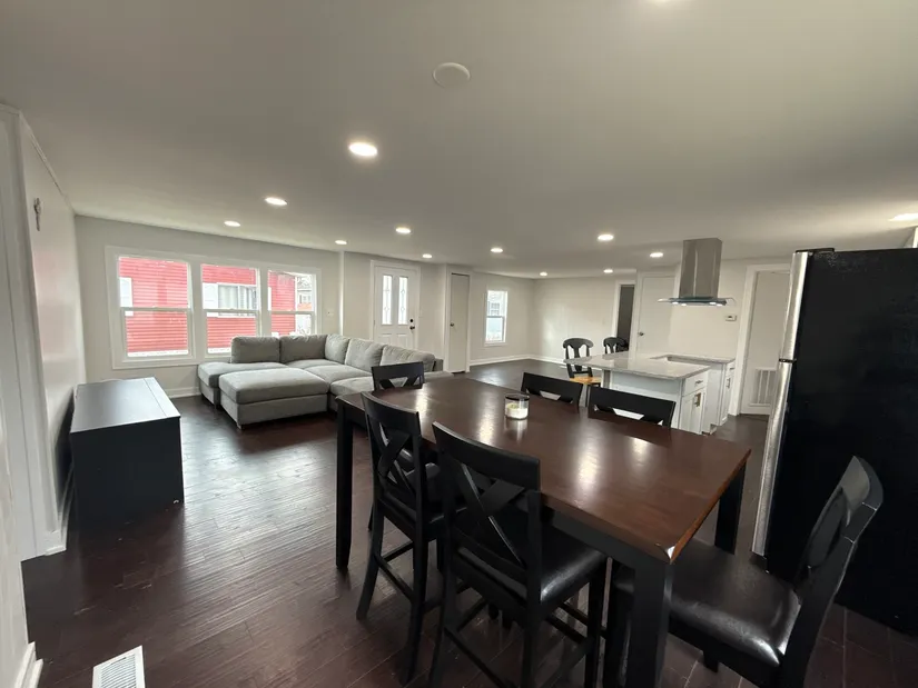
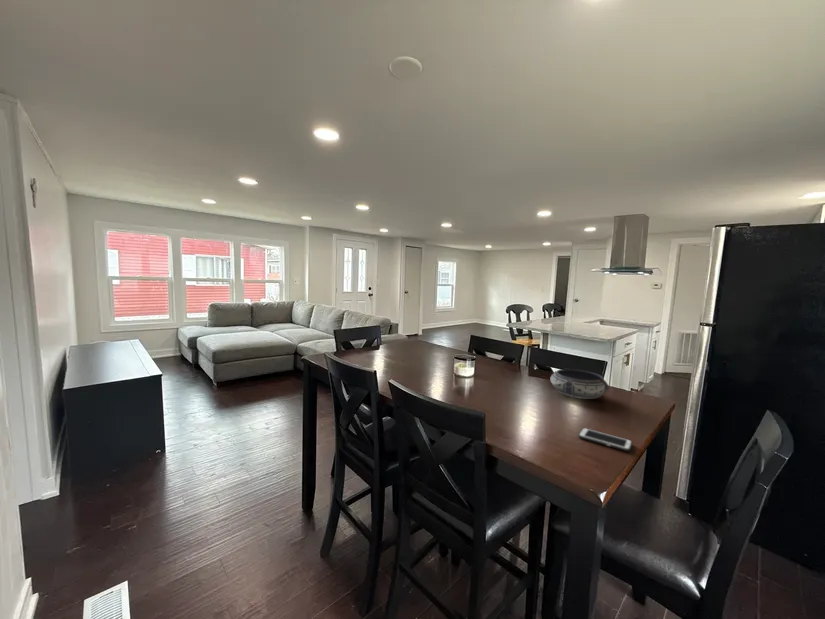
+ cell phone (604, 439)
+ bowl (578, 385)
